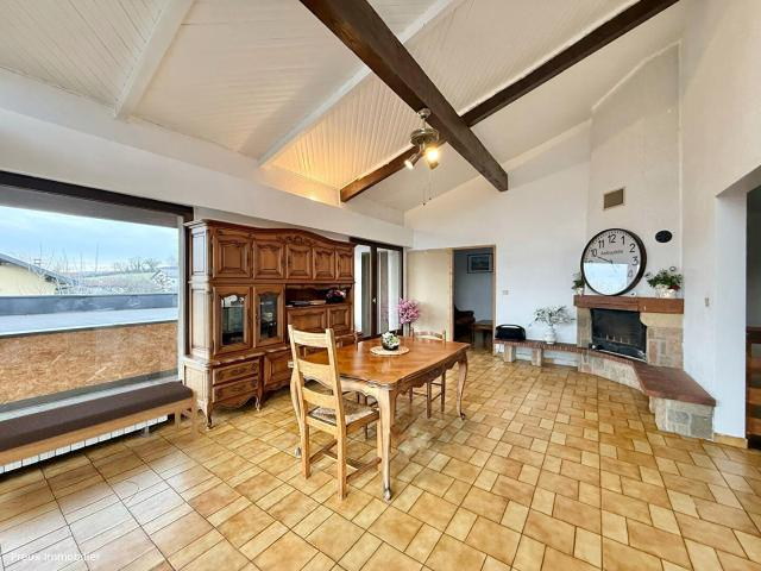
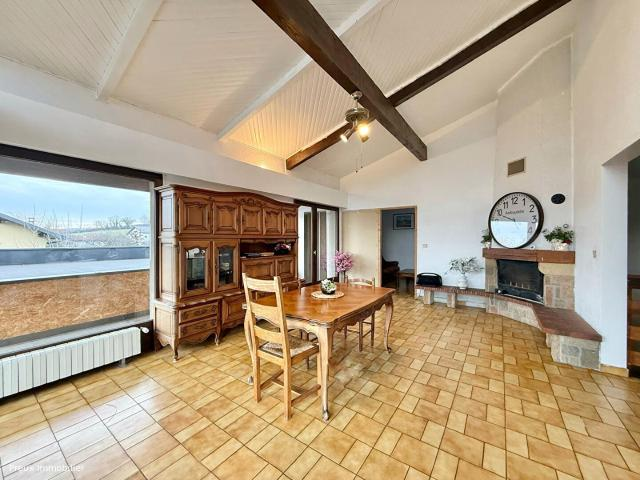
- bench (101, 434)
